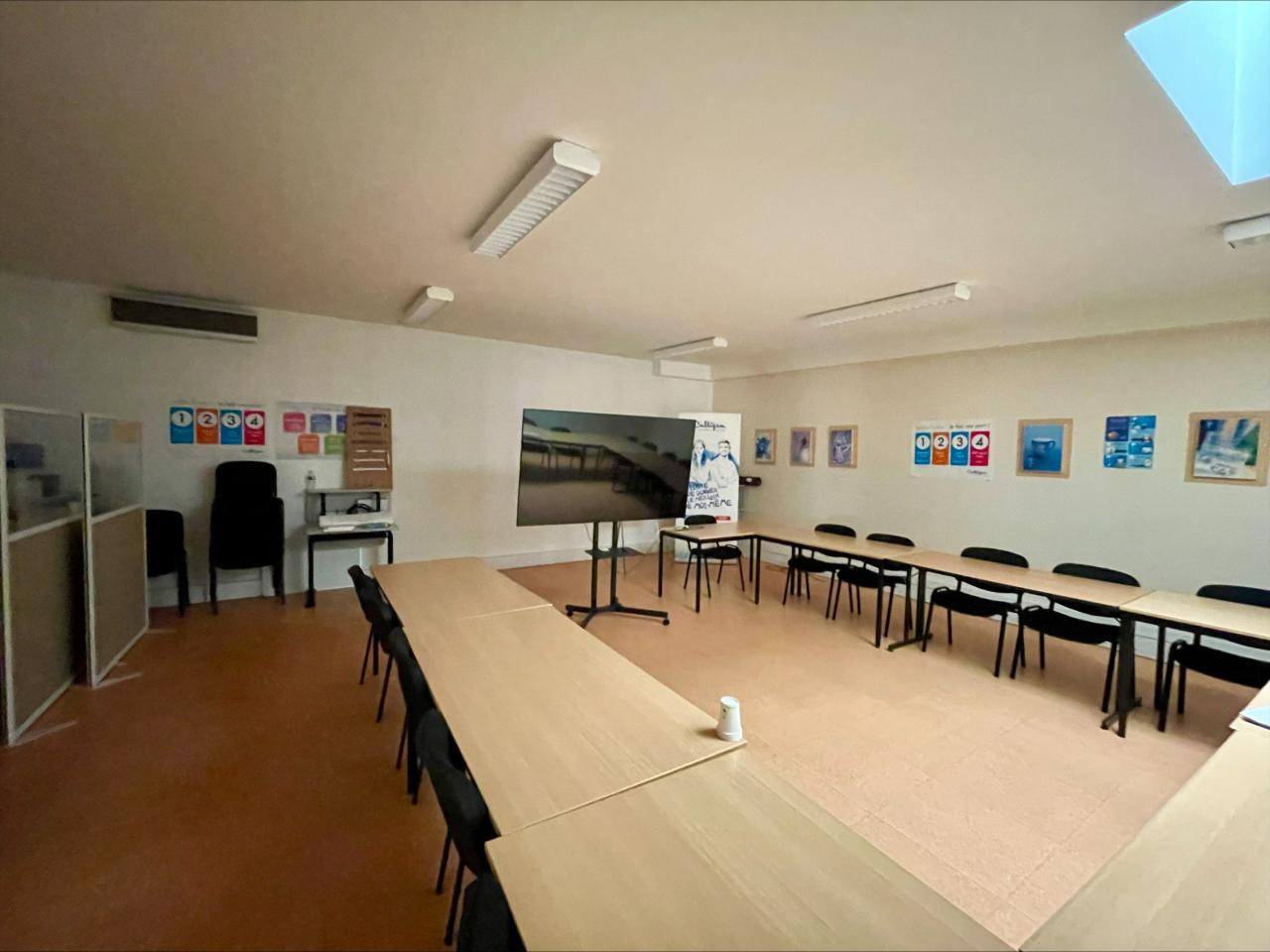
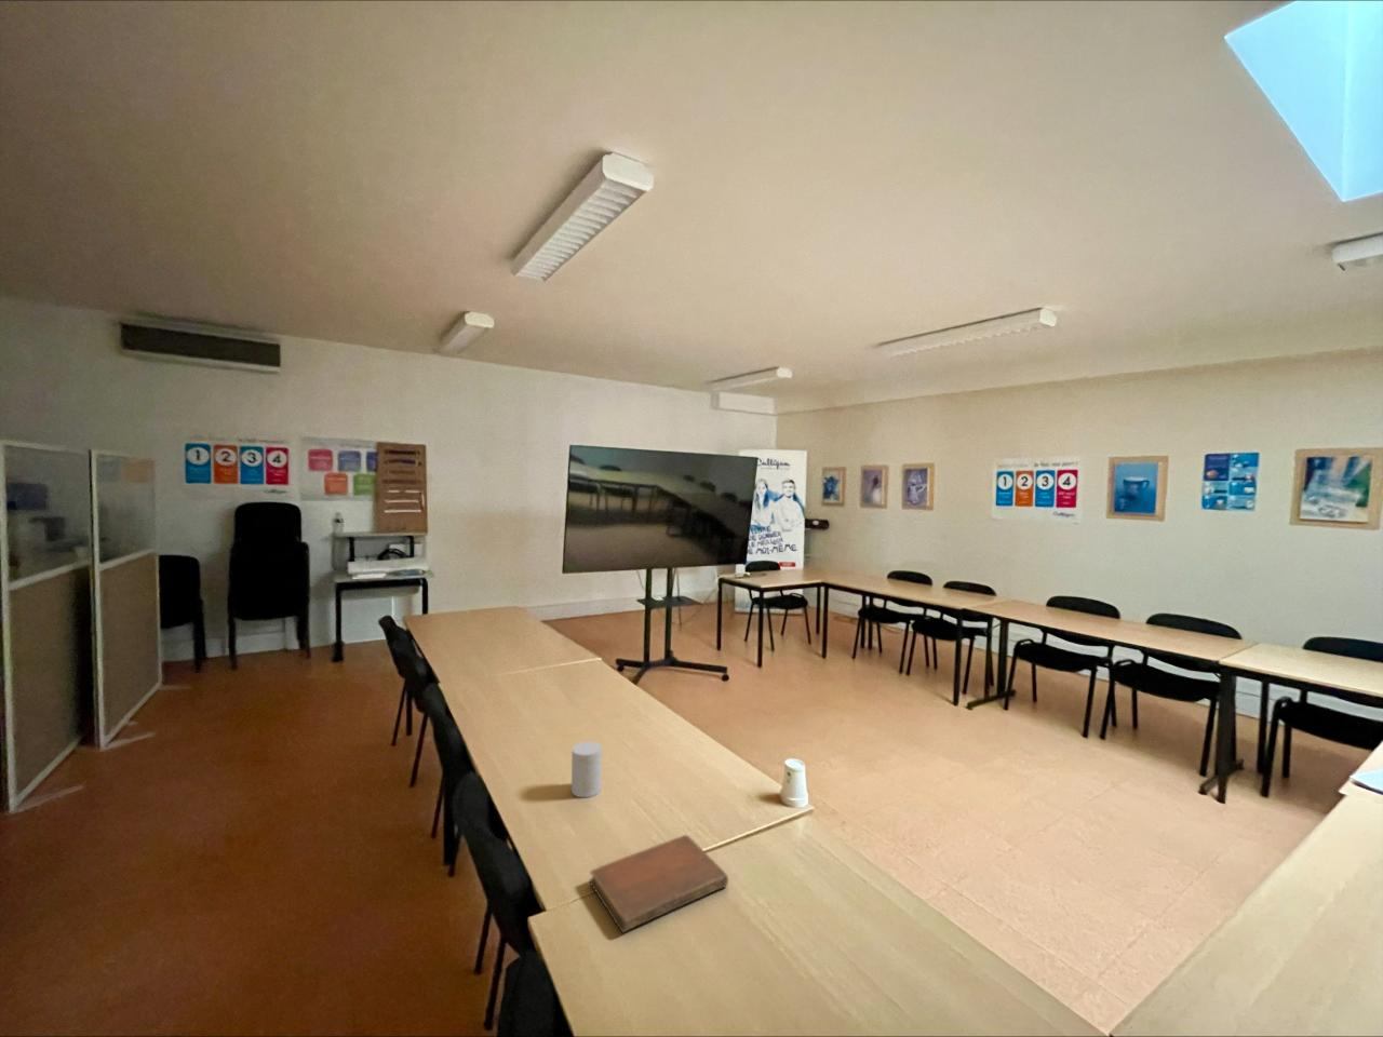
+ cup (586, 768)
+ notebook (658, 878)
